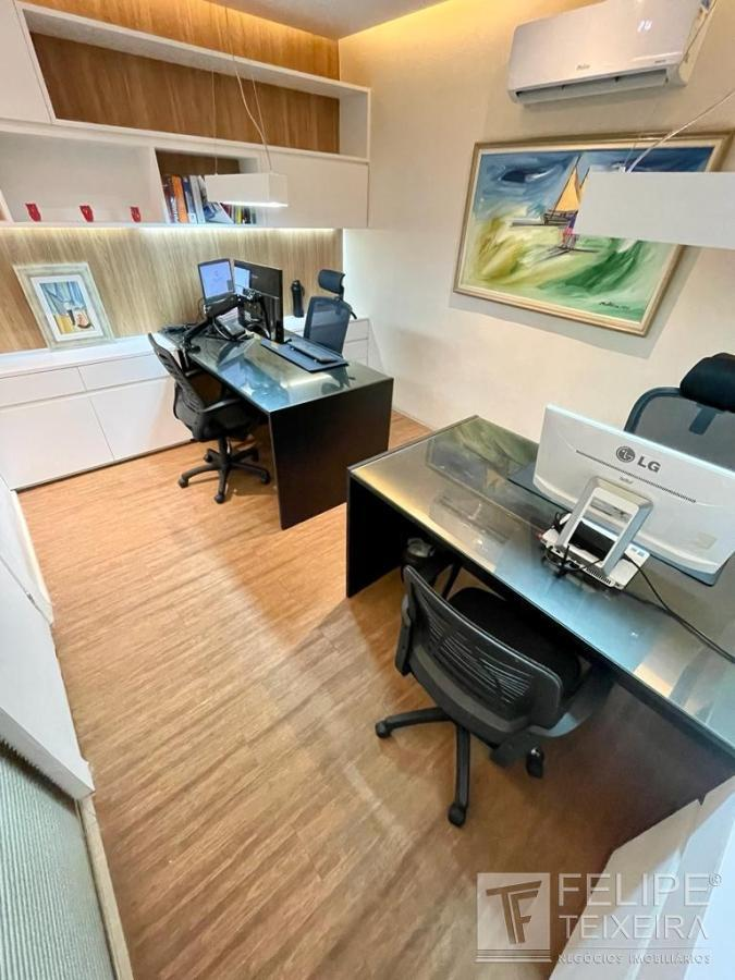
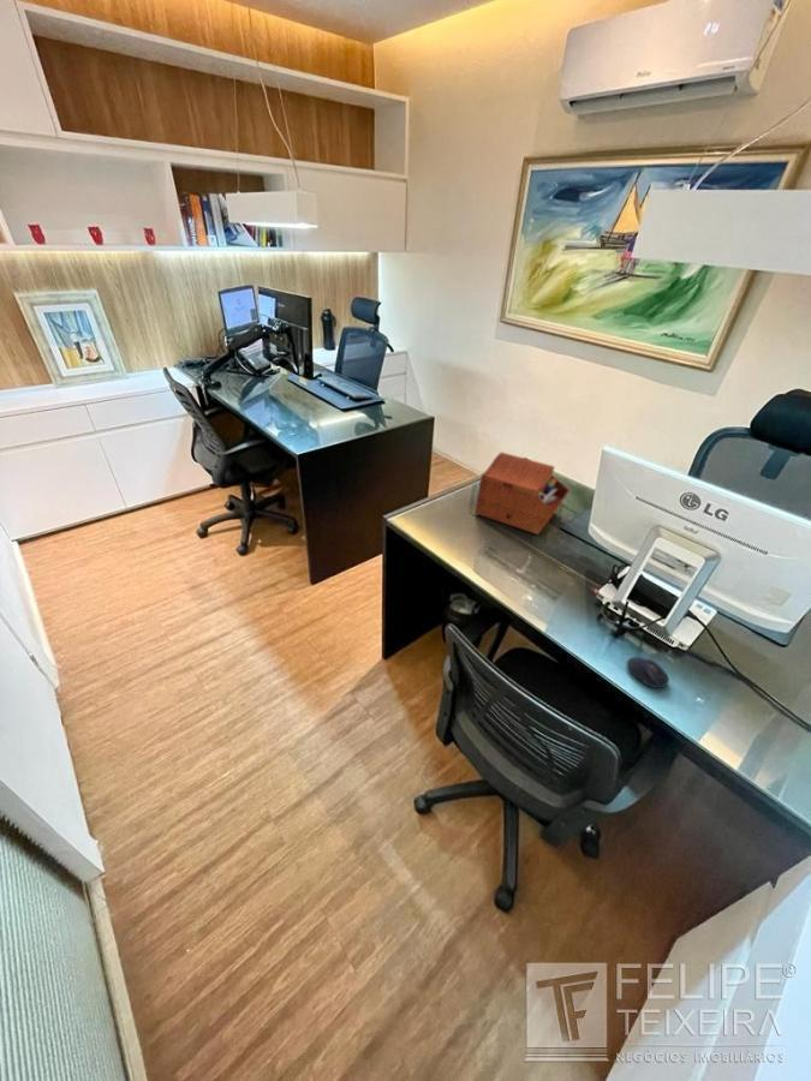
+ computer mouse (648, 669)
+ sewing box (523, 492)
